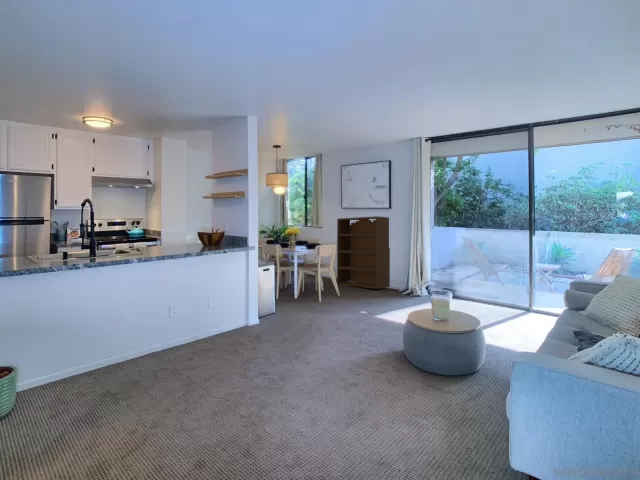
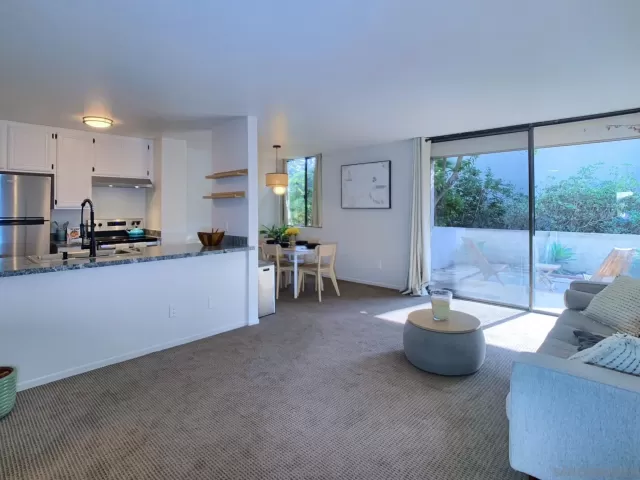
- bookshelf (362, 251)
